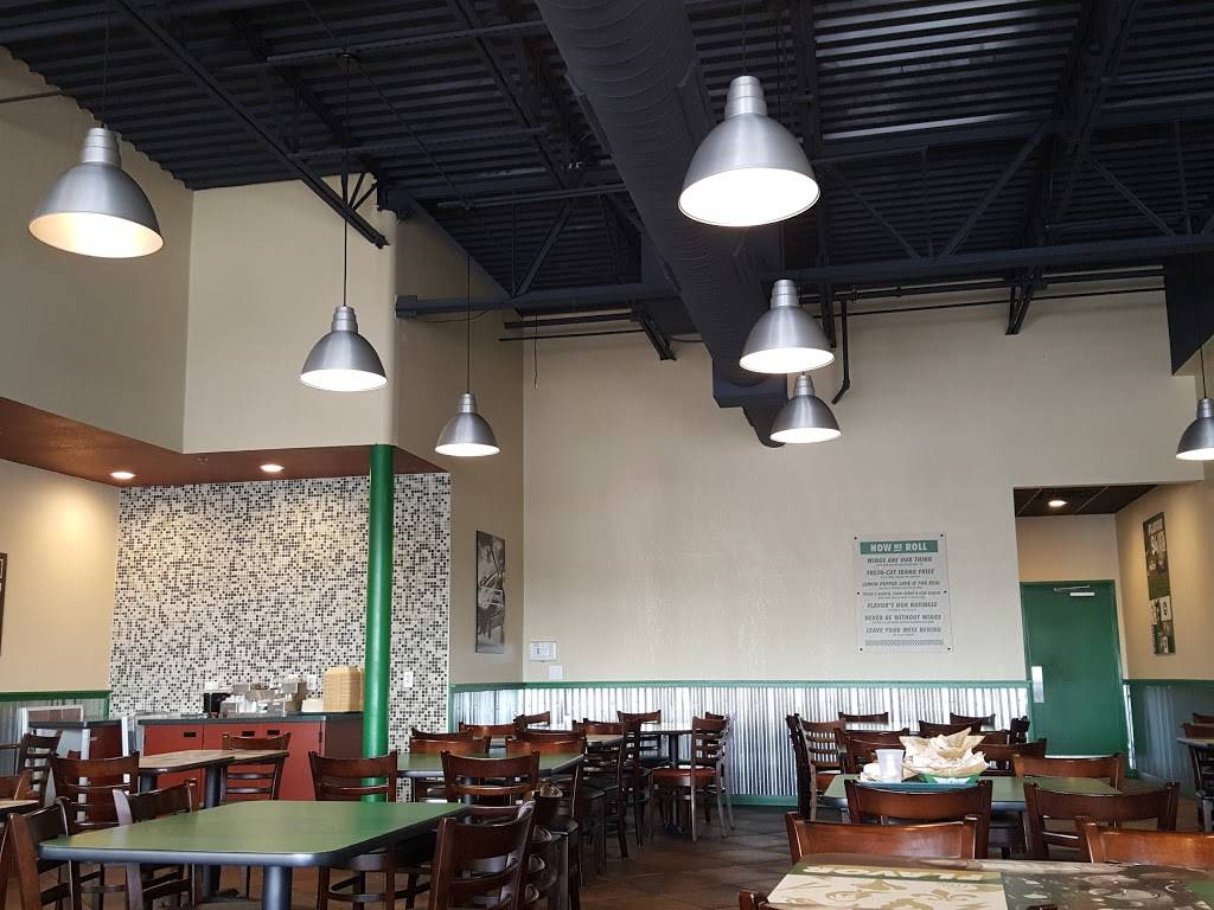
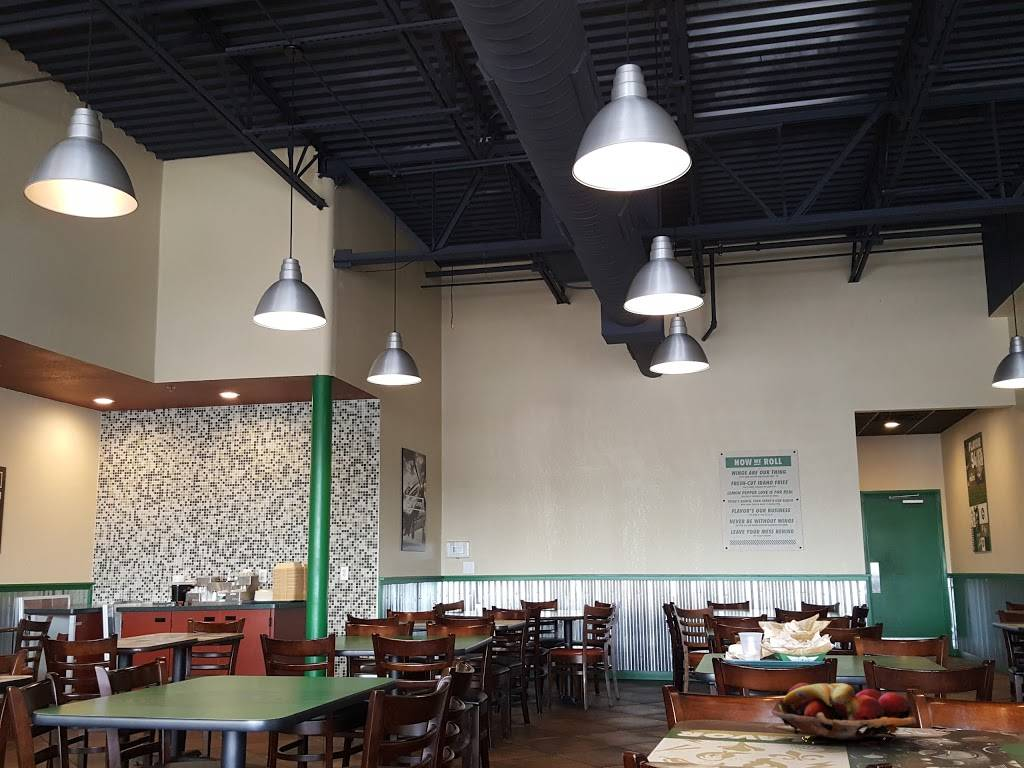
+ fruit basket (842, 710)
